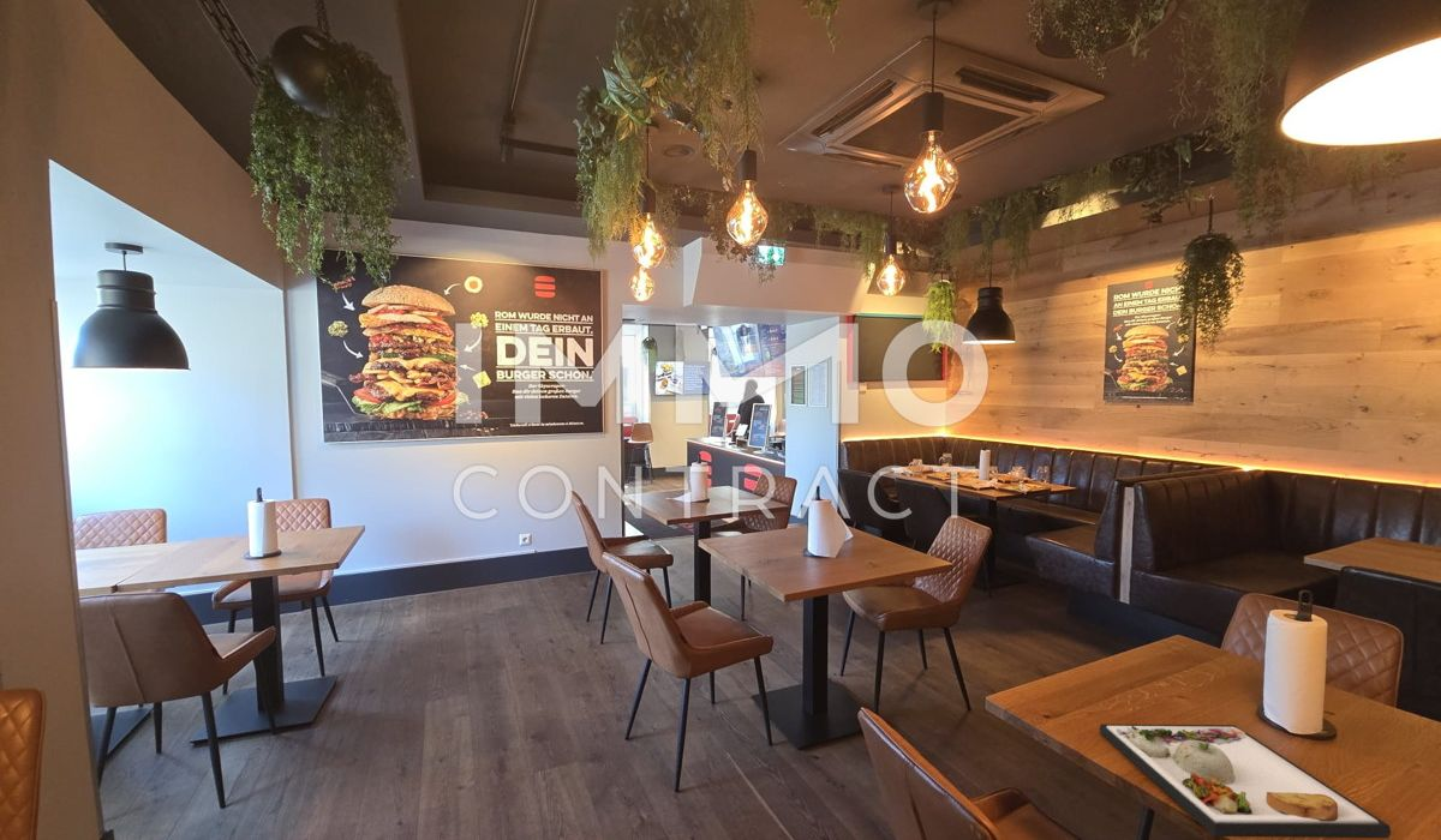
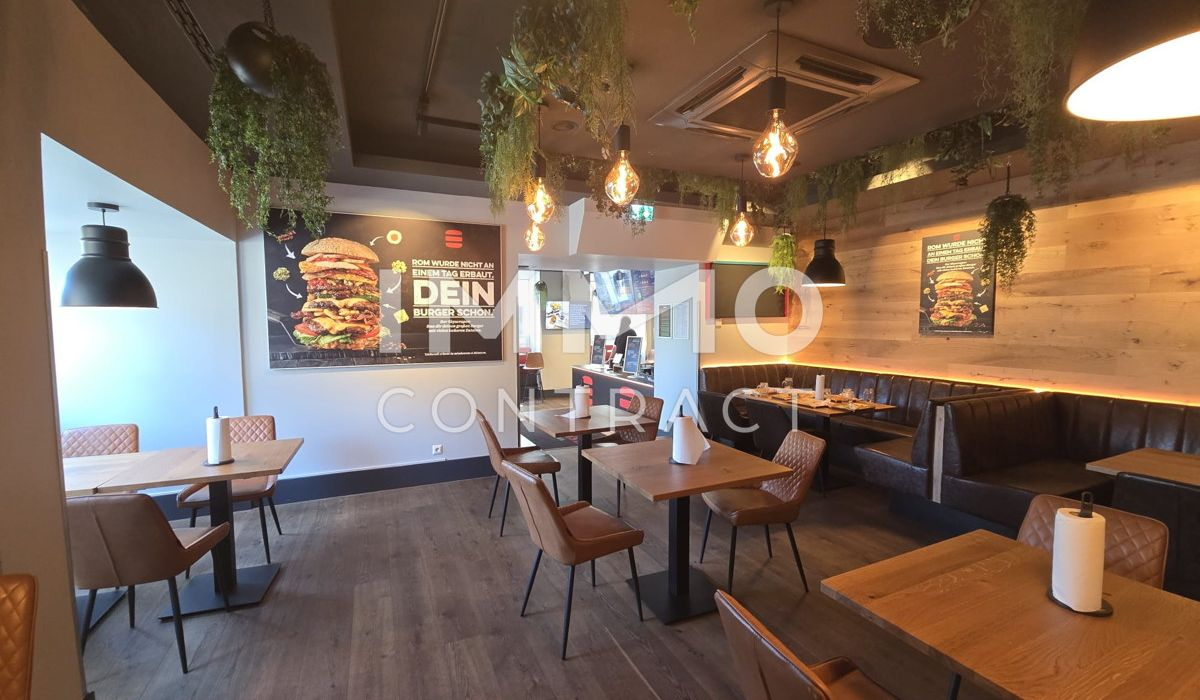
- dinner plate (1226, 761)
